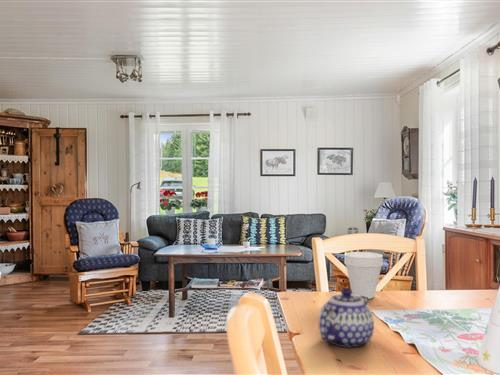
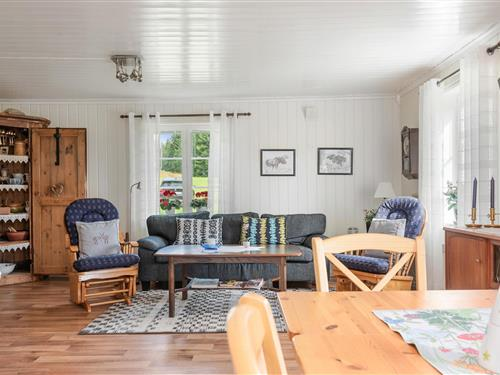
- cup (363, 275)
- teapot (345, 314)
